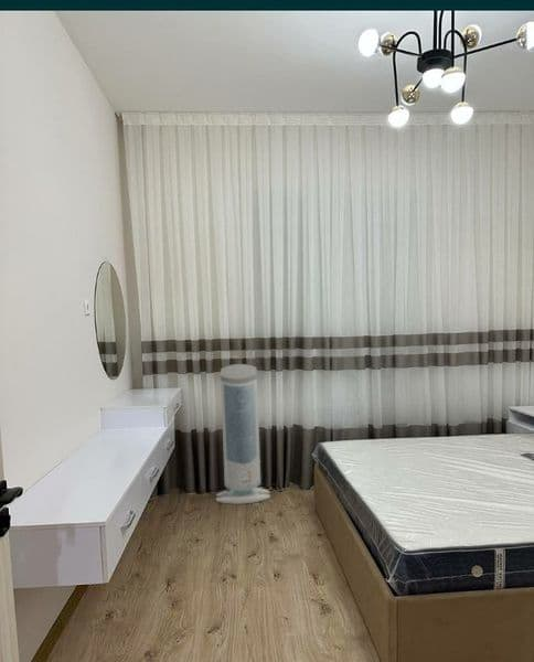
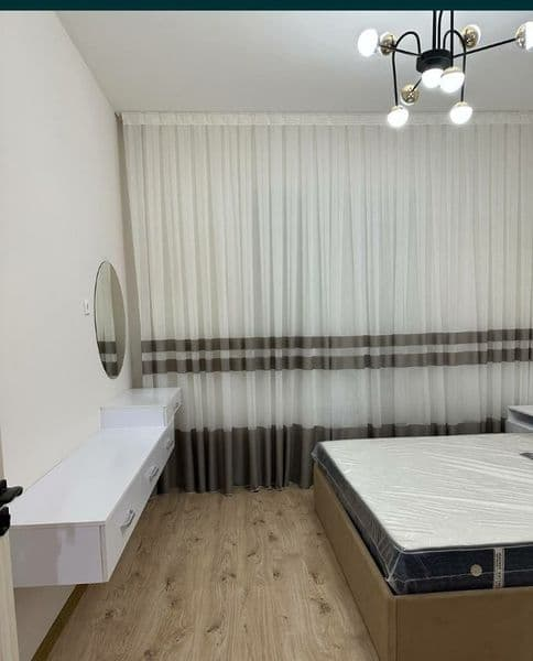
- air purifier (241, 430)
